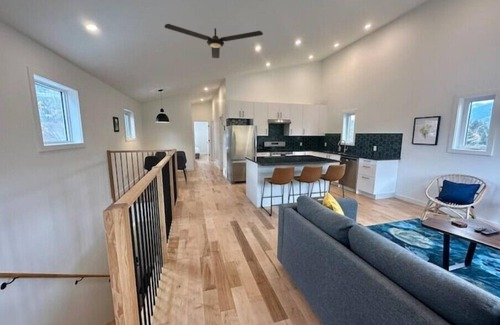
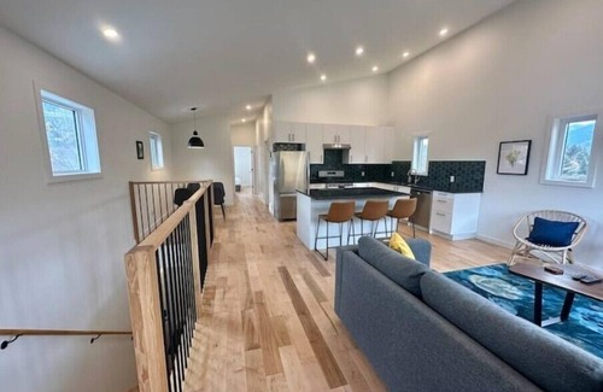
- ceiling fan (215, 41)
